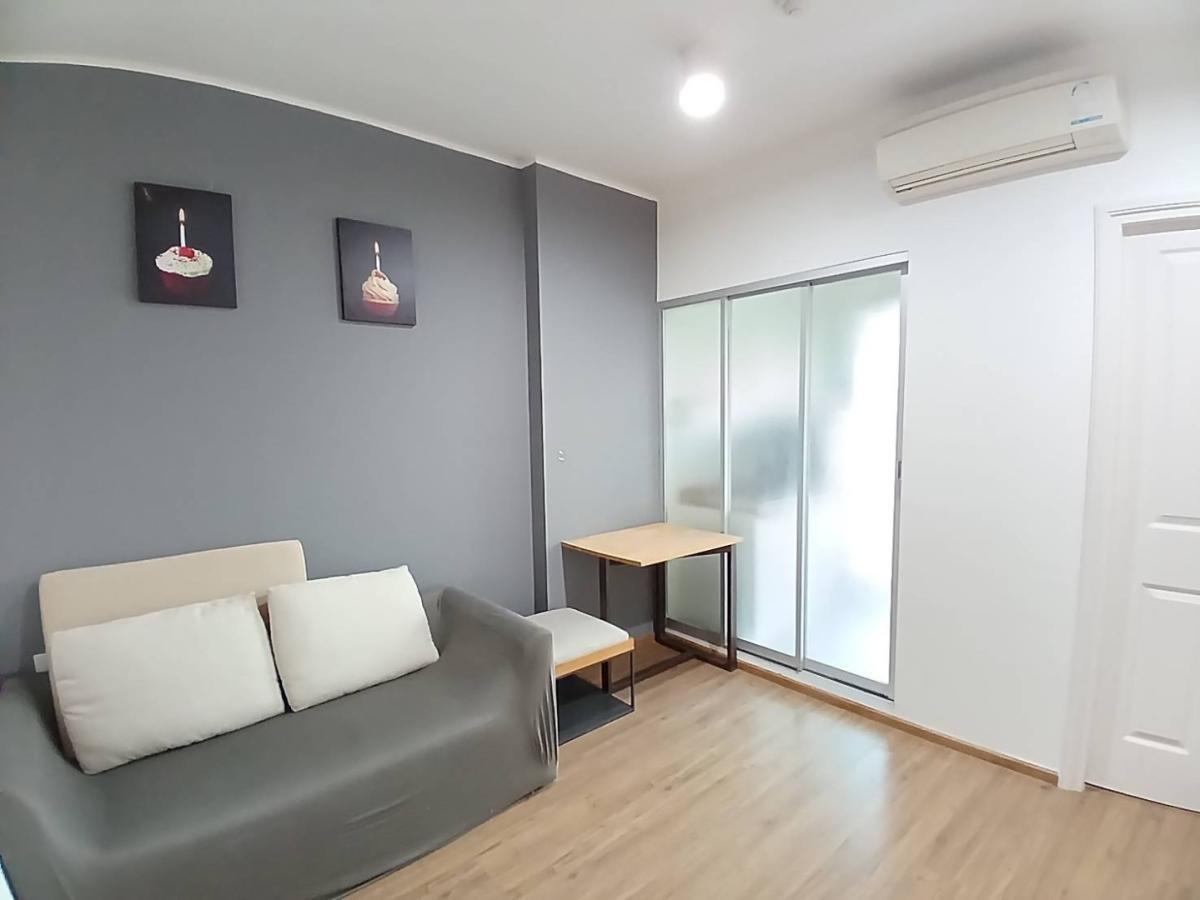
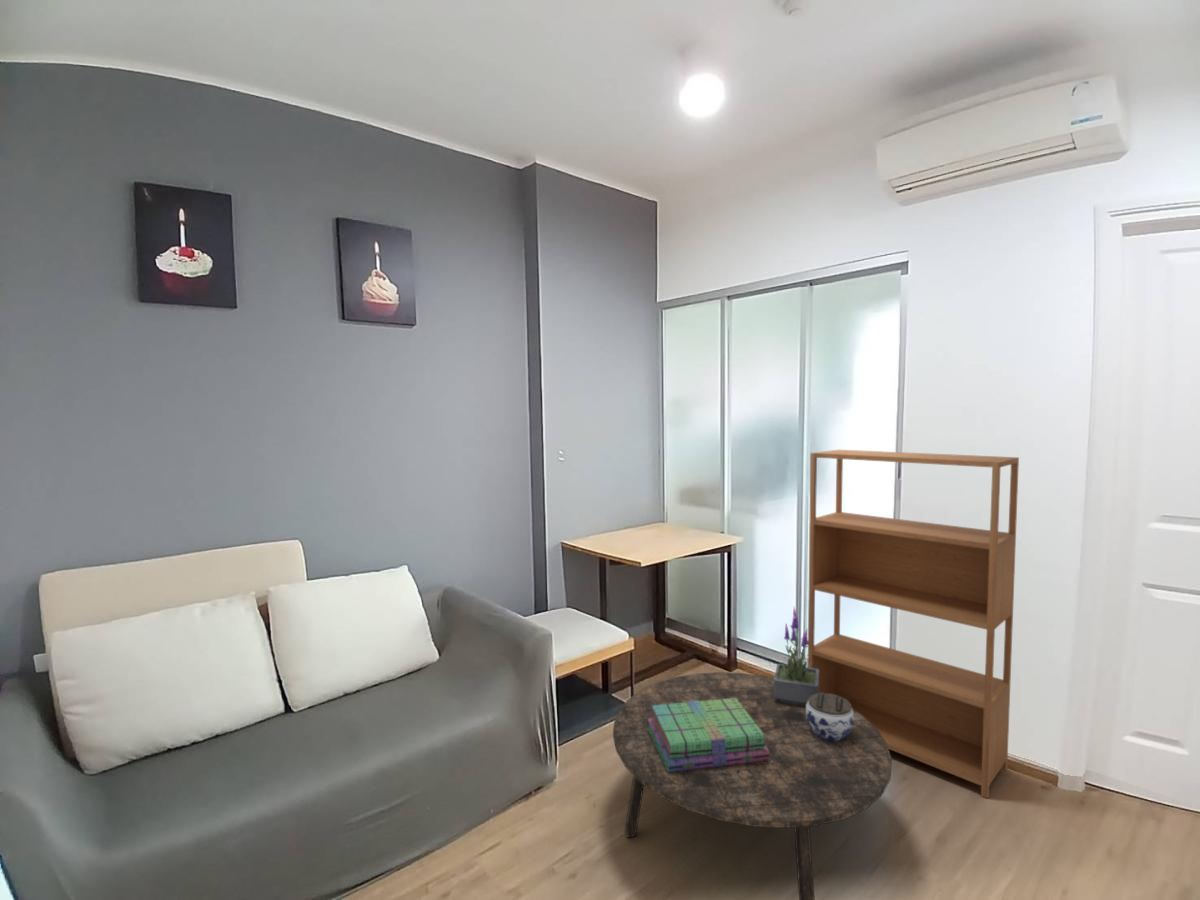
+ bookshelf (903, 602)
+ jar (829, 716)
+ coffee table (744, 773)
+ potted plant (797, 651)
+ stack of books (705, 731)
